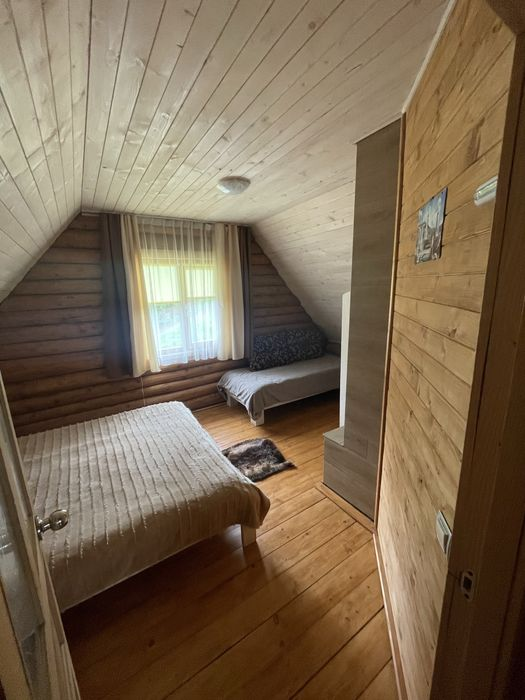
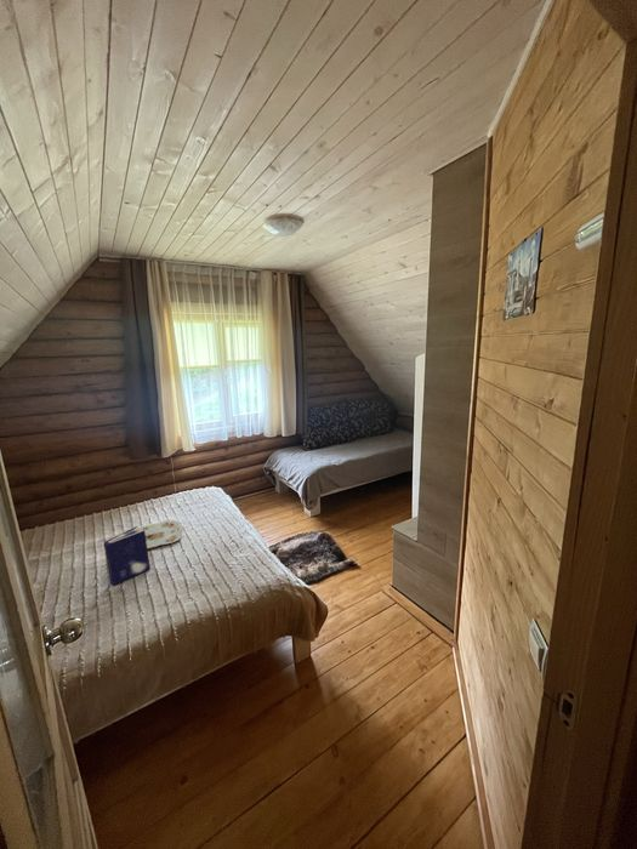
+ serving tray (147, 537)
+ book (129, 554)
